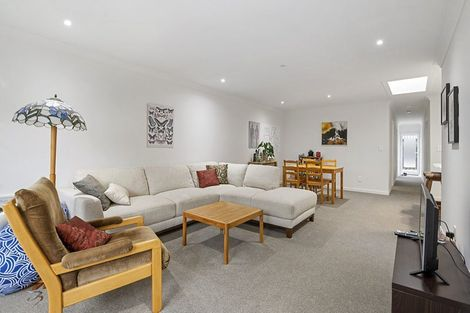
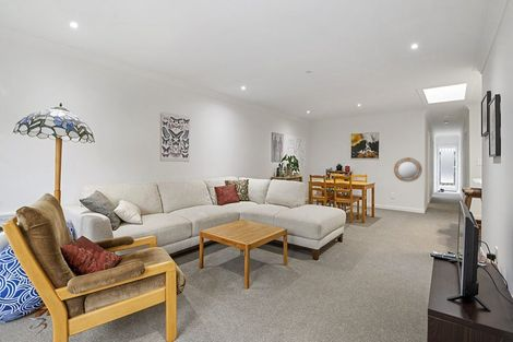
+ home mirror (407, 169)
